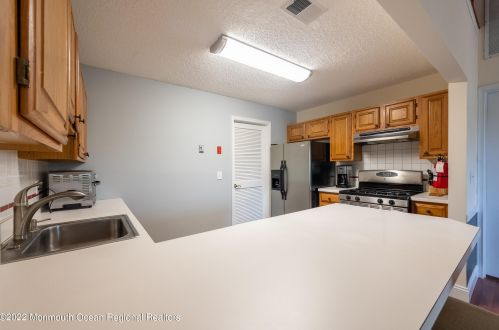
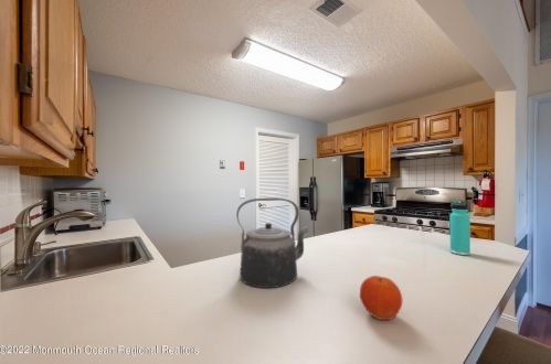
+ thermos bottle (459, 226)
+ kettle (274, 236)
+ fruit (380, 296)
